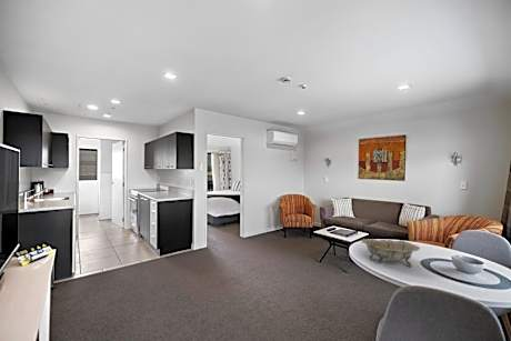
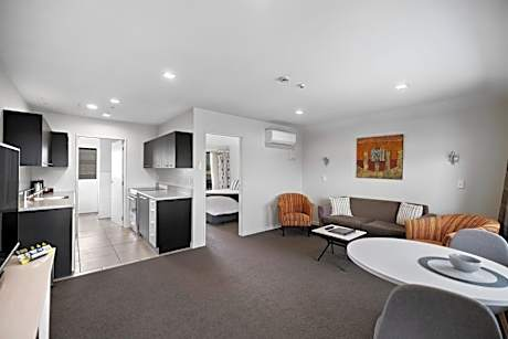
- decorative bowl (389, 252)
